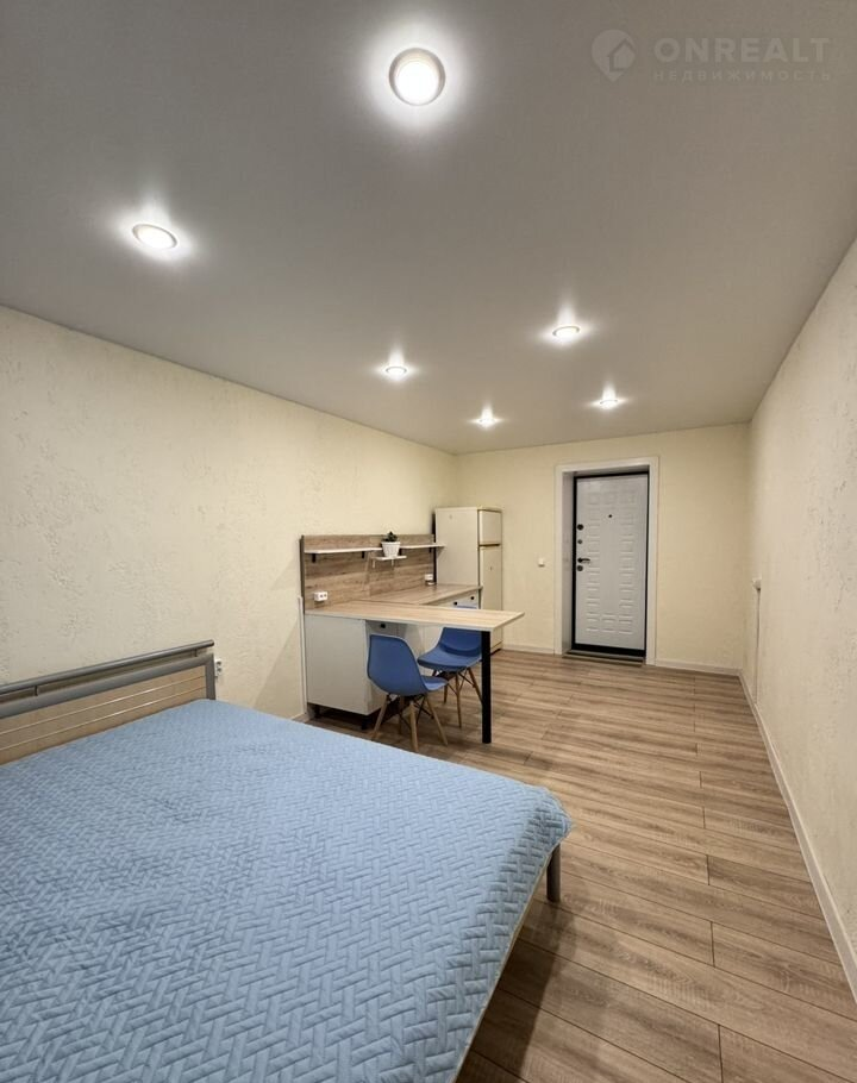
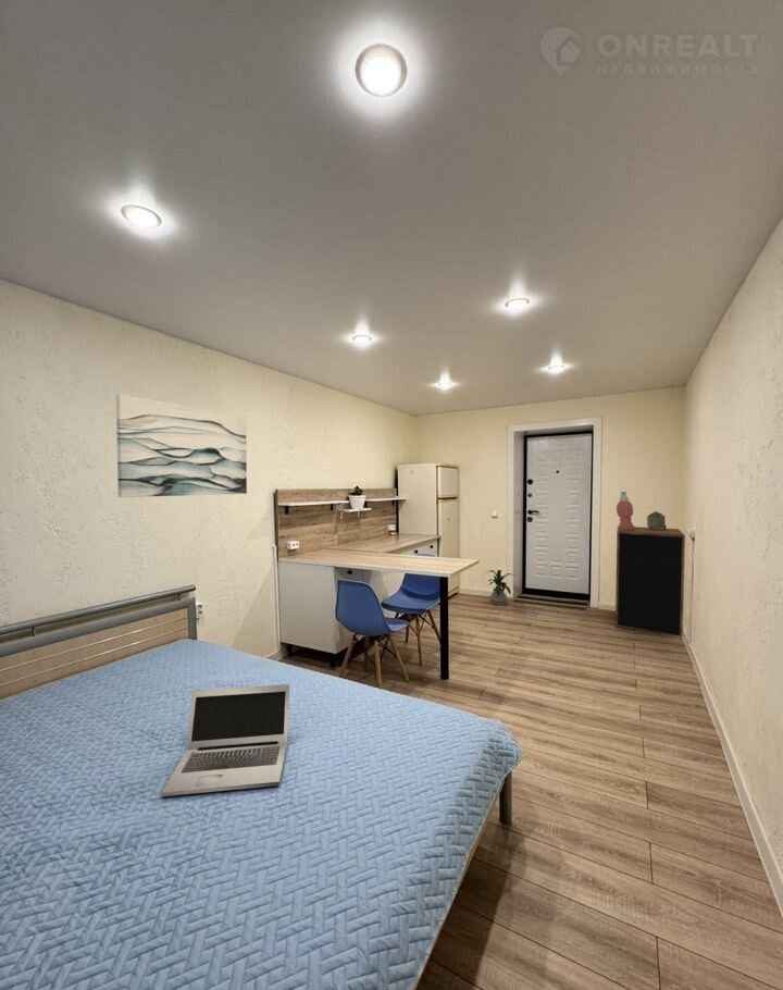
+ cabinet (647, 577)
+ laptop (233, 734)
+ house plant (500, 584)
+ decorative box (655, 520)
+ wall art (190, 450)
+ table lamp (626, 510)
